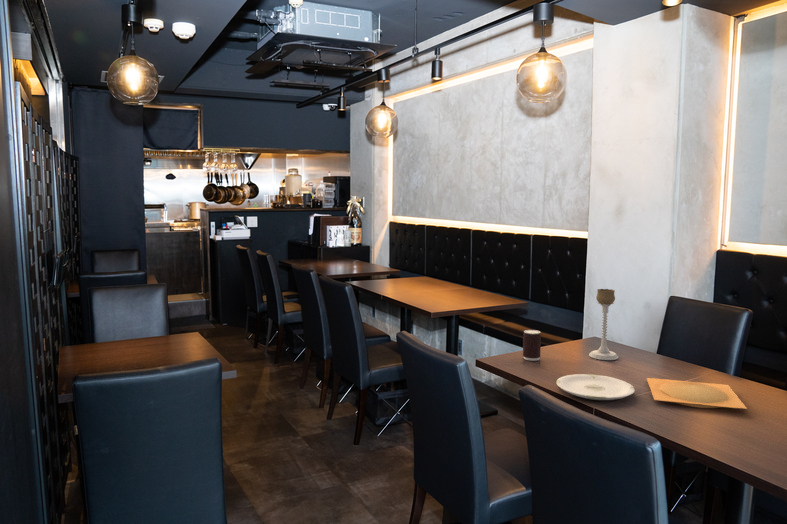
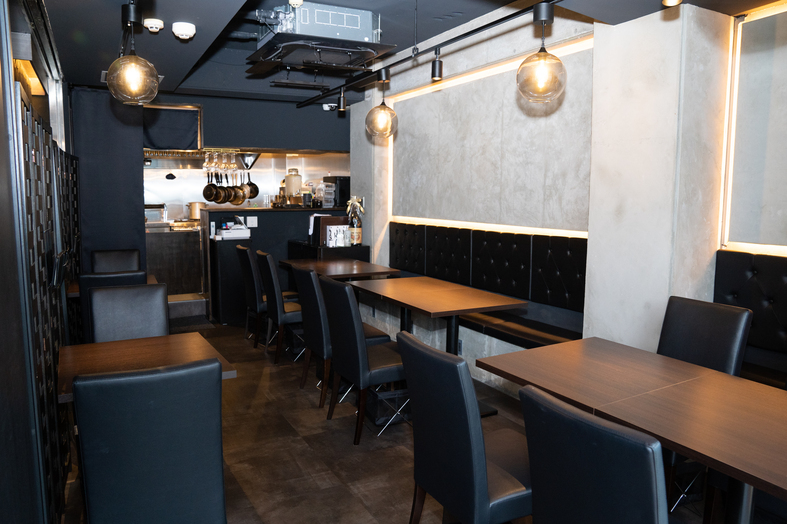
- candle holder (604, 323)
- plate (594, 388)
- plate (692, 390)
- beverage can (531, 345)
